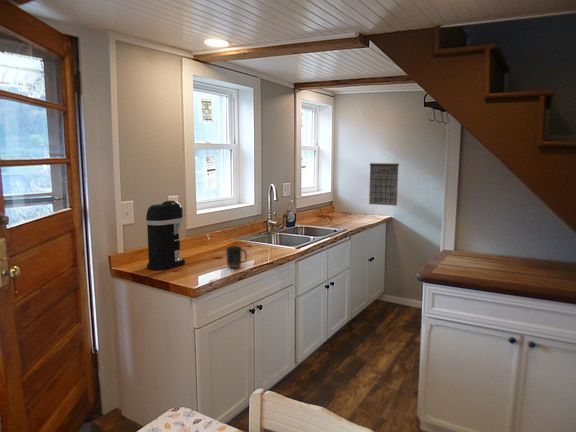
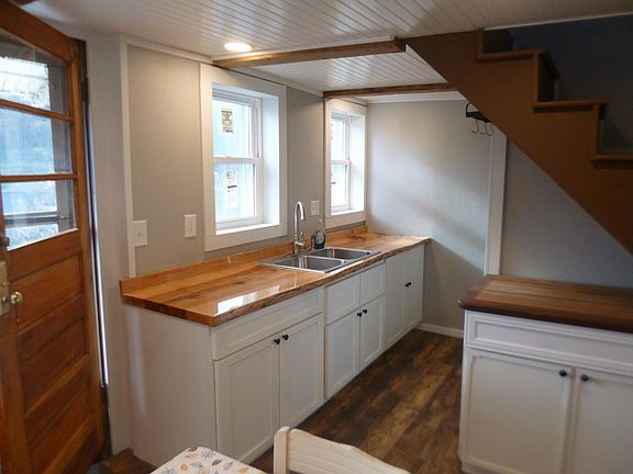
- mug (236, 256)
- calendar (383, 179)
- coffee maker (165, 233)
